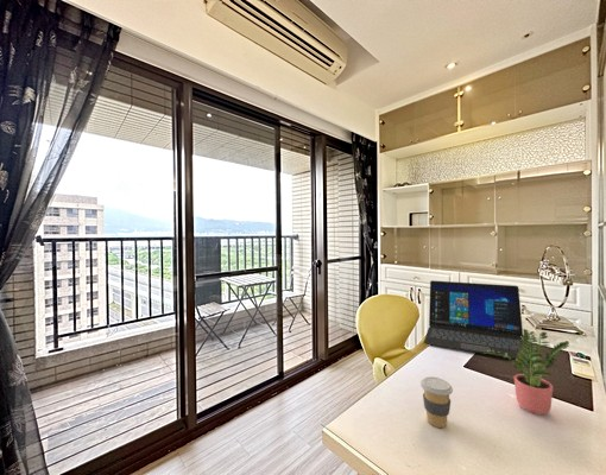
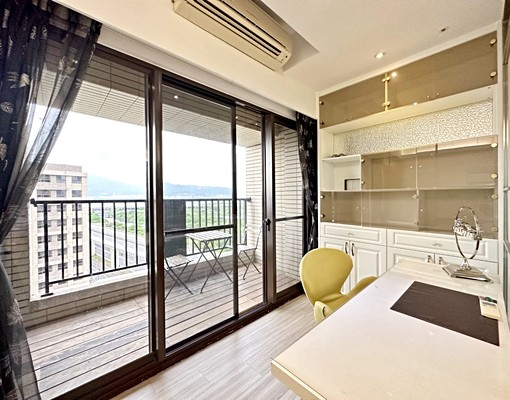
- coffee cup (436, 401)
- potted plant (523, 361)
- laptop (473, 312)
